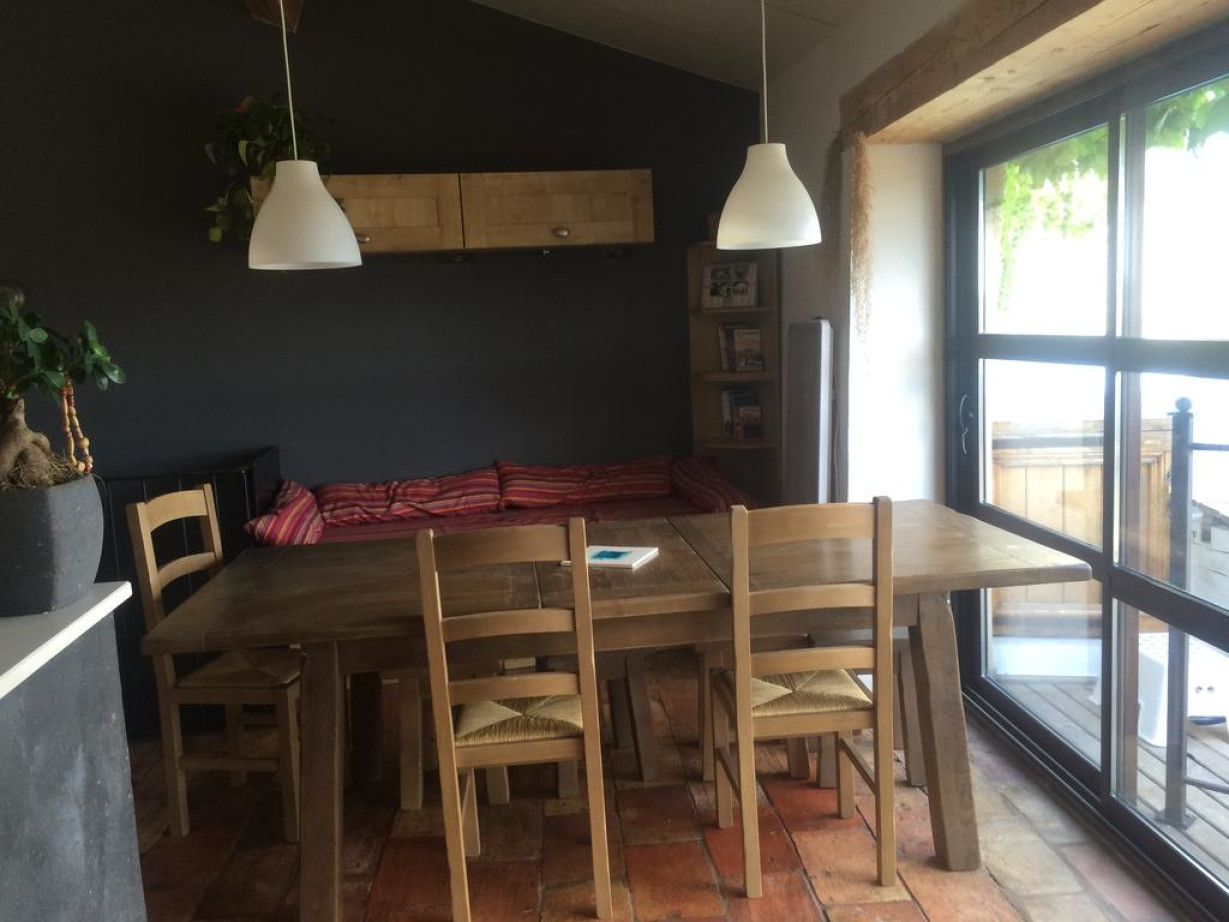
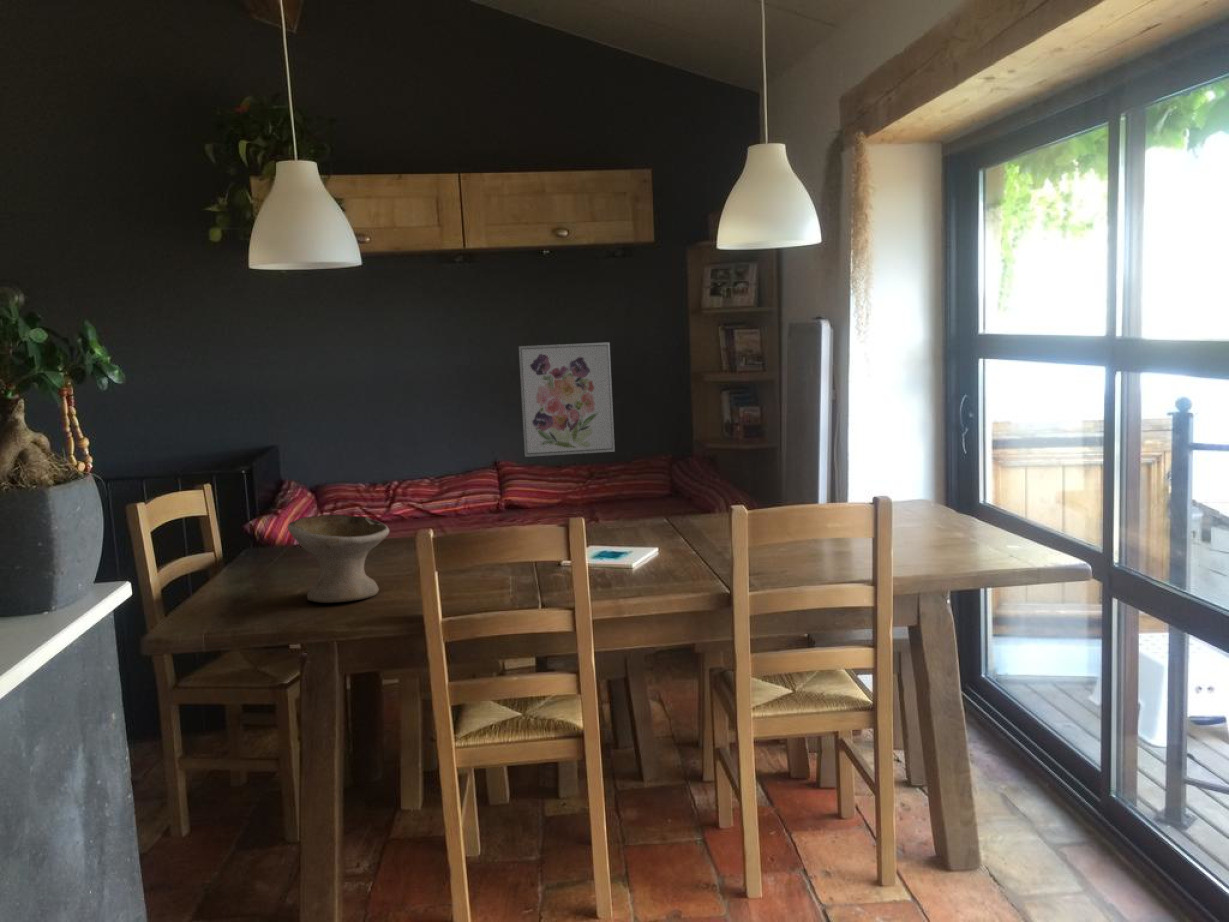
+ wall art (567, 399)
+ bowl (340, 557)
